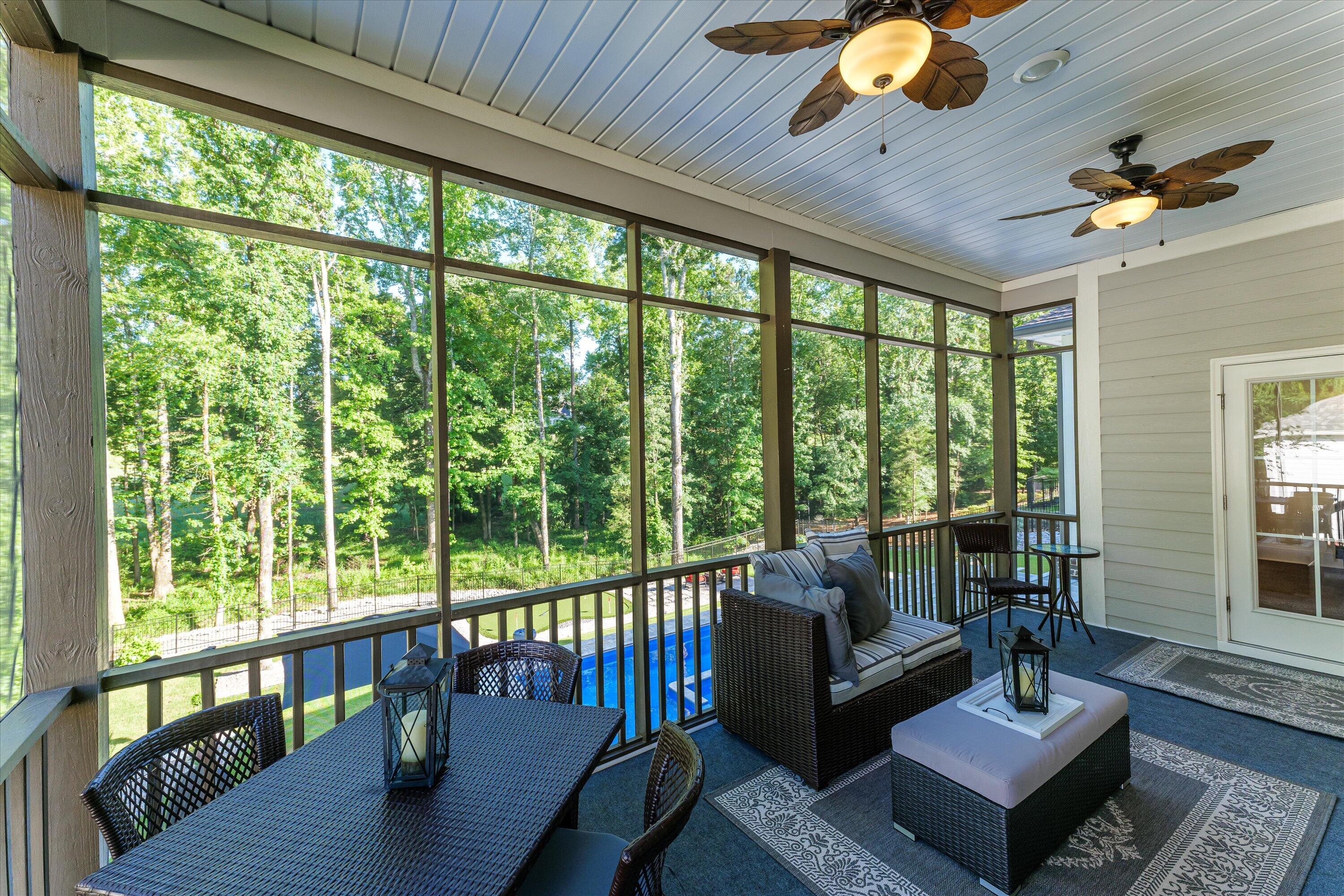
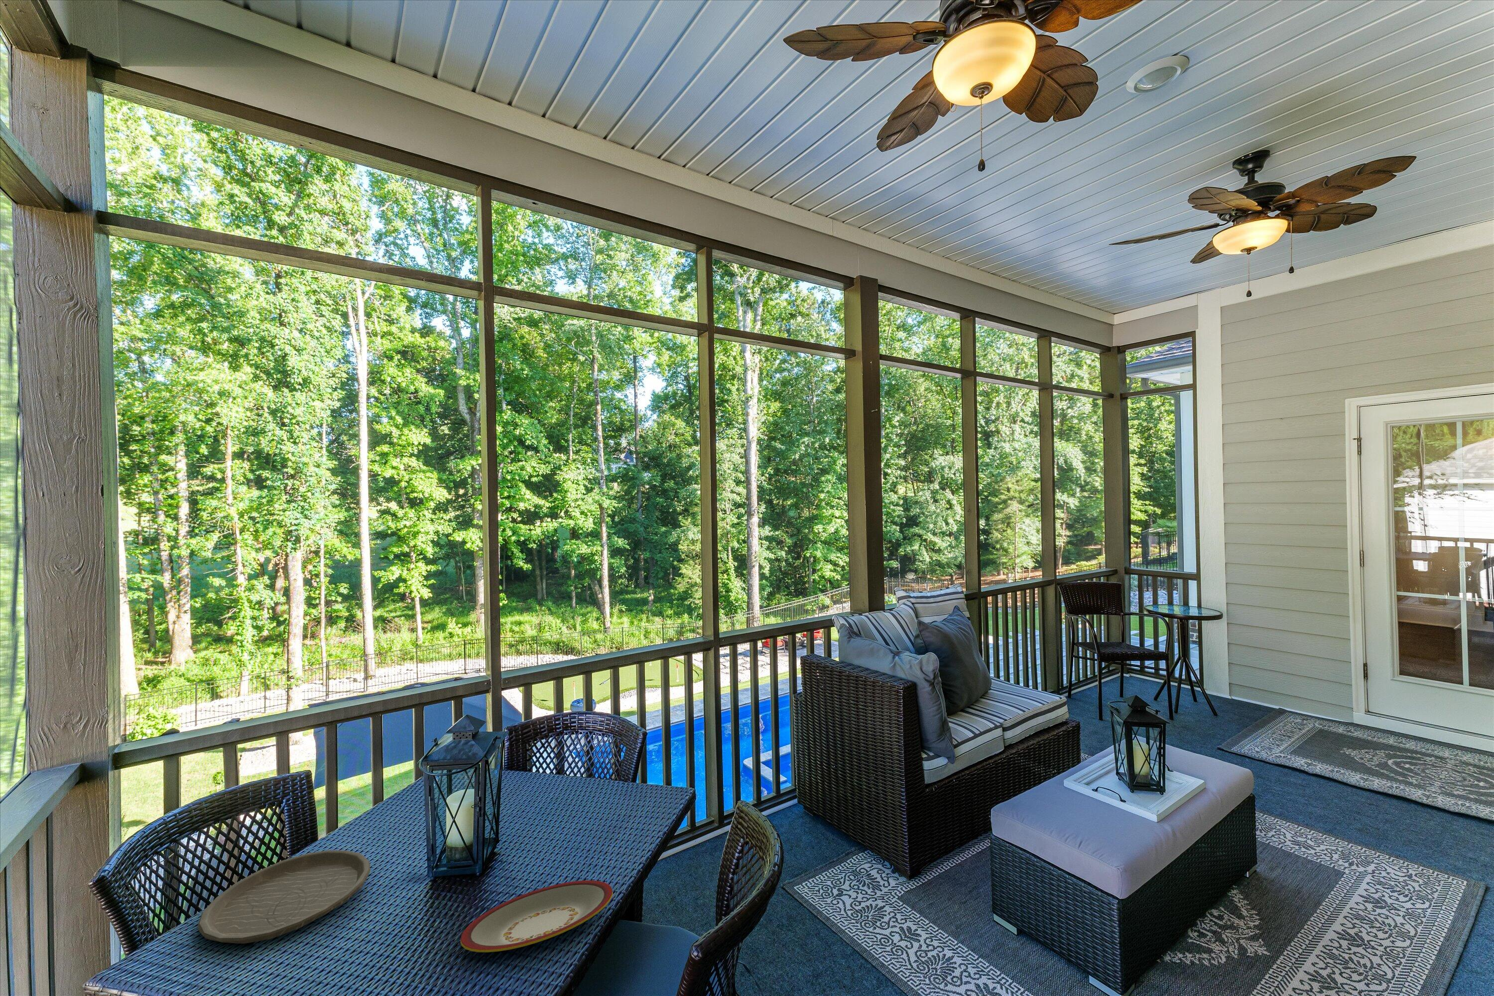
+ plate (541, 918)
+ plate (290, 894)
